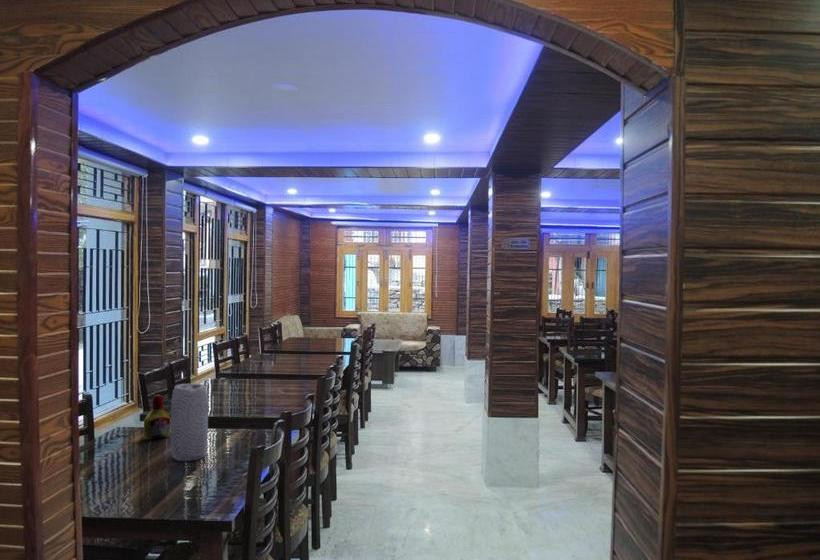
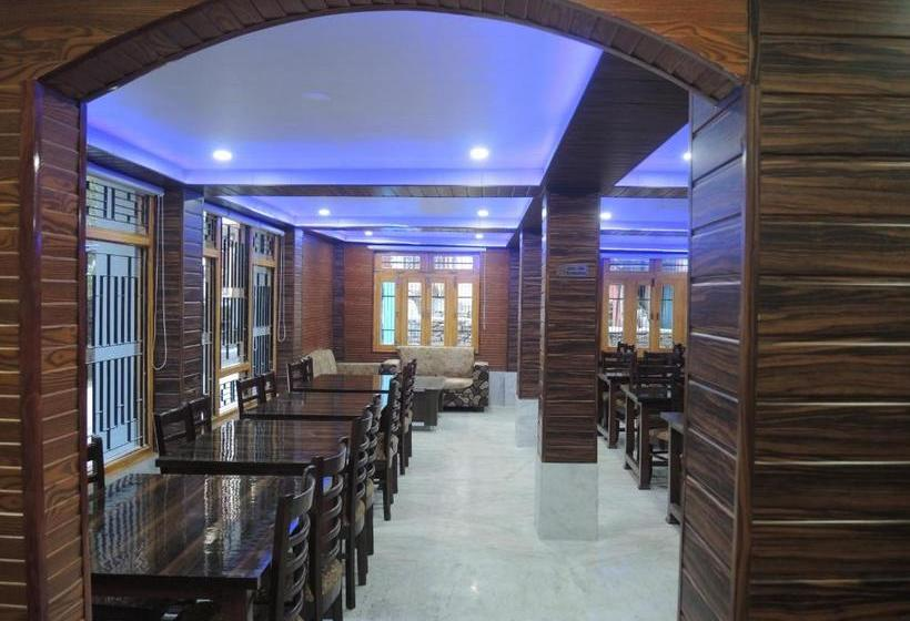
- vase (189, 421)
- bottle (157, 416)
